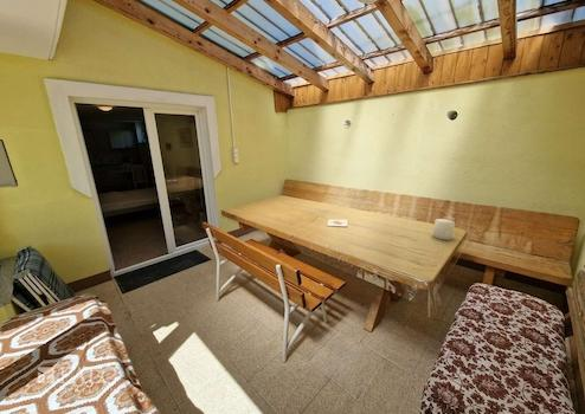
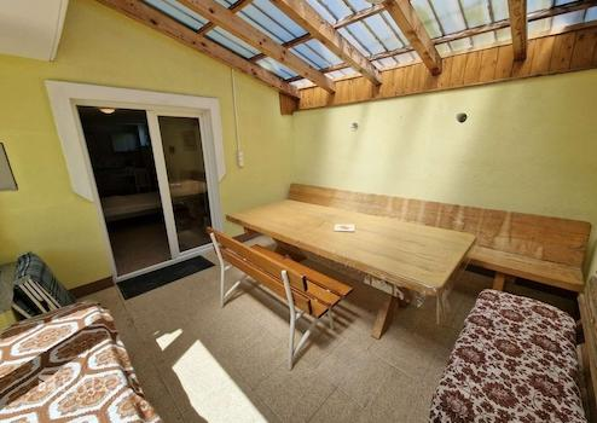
- candle (443, 228)
